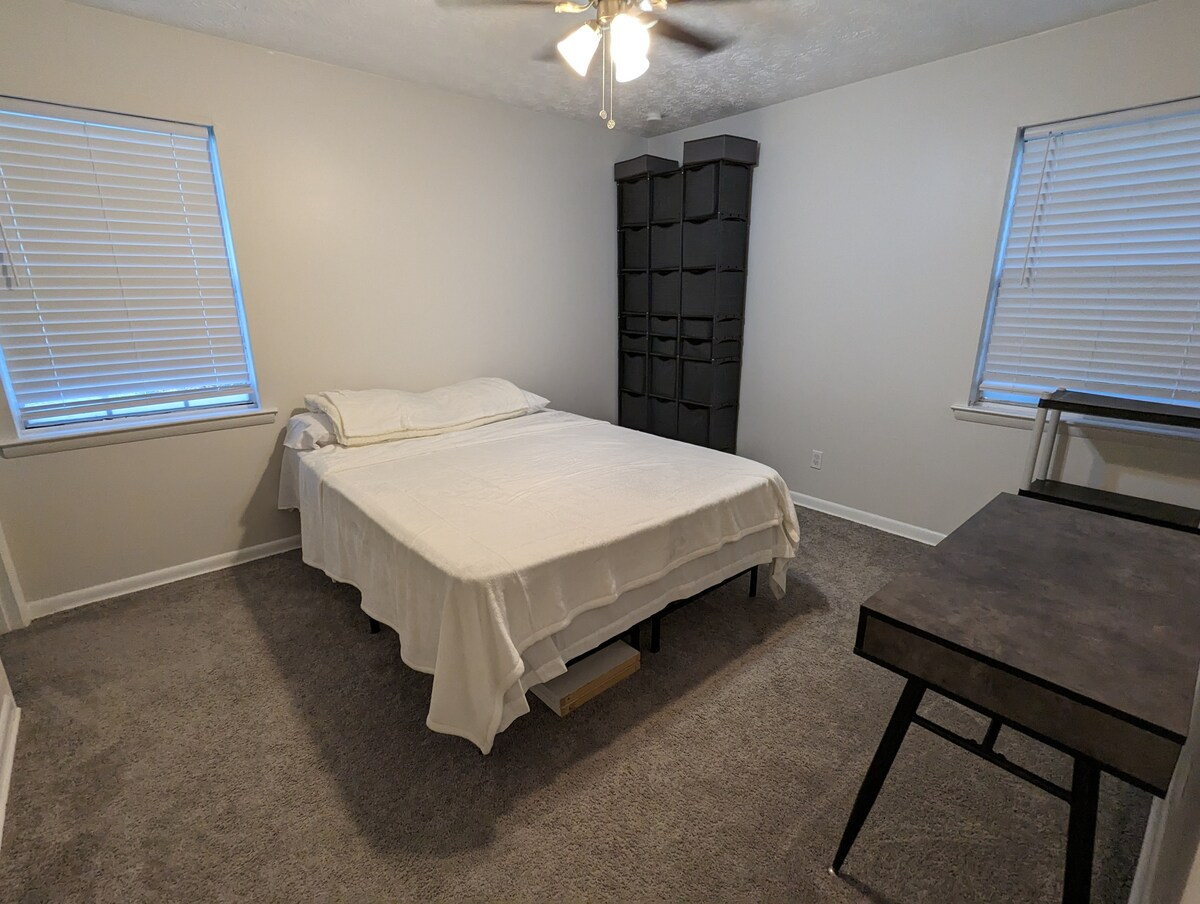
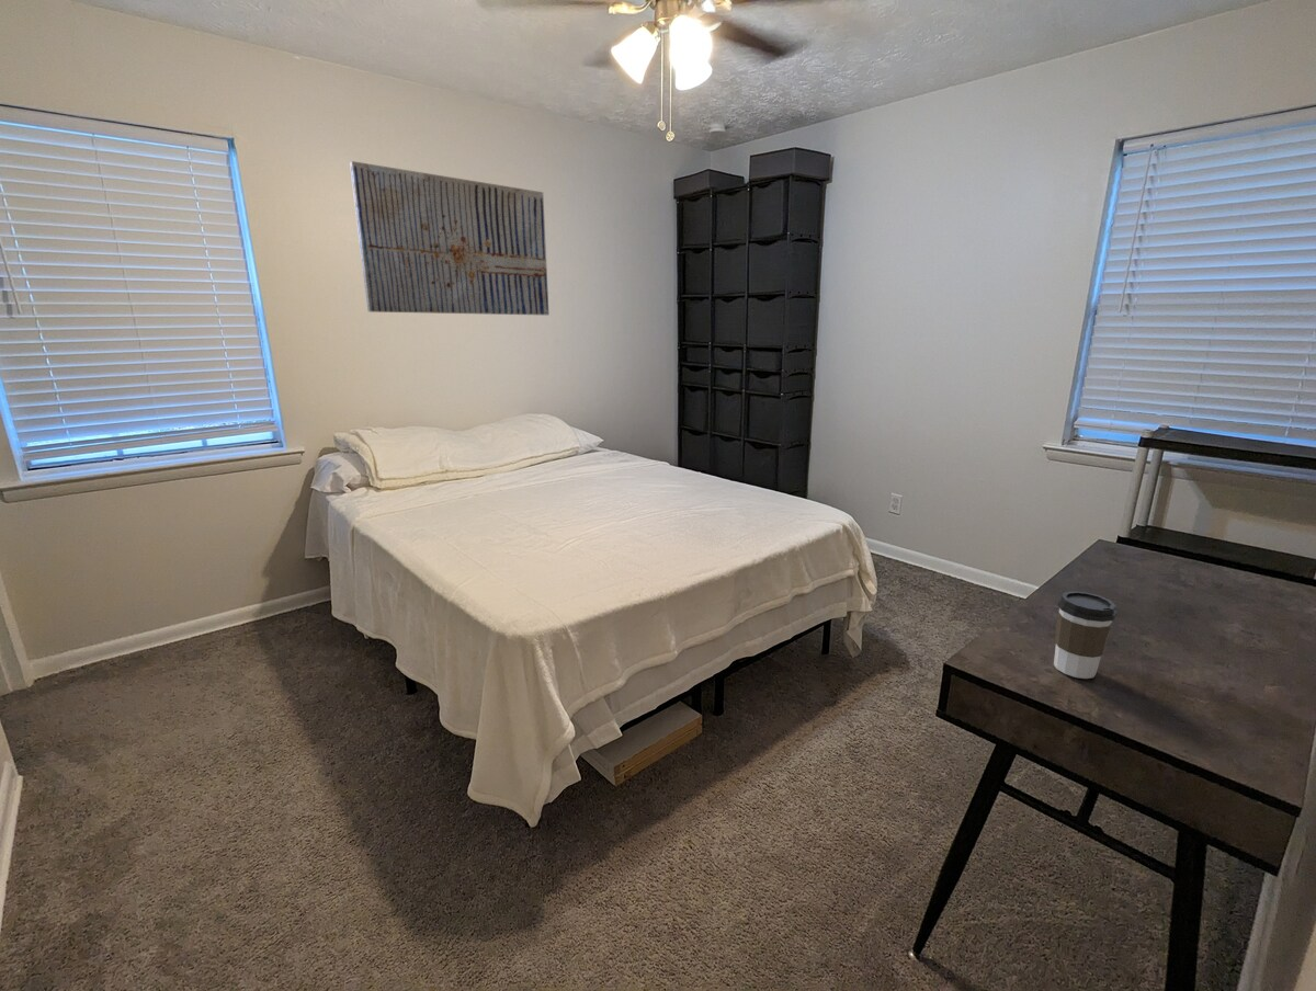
+ wall art (461, 248)
+ coffee cup (1080, 635)
